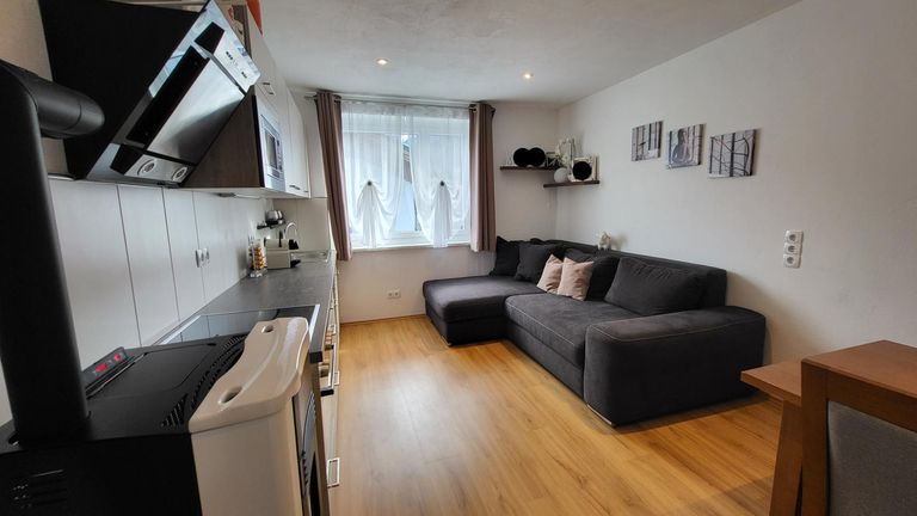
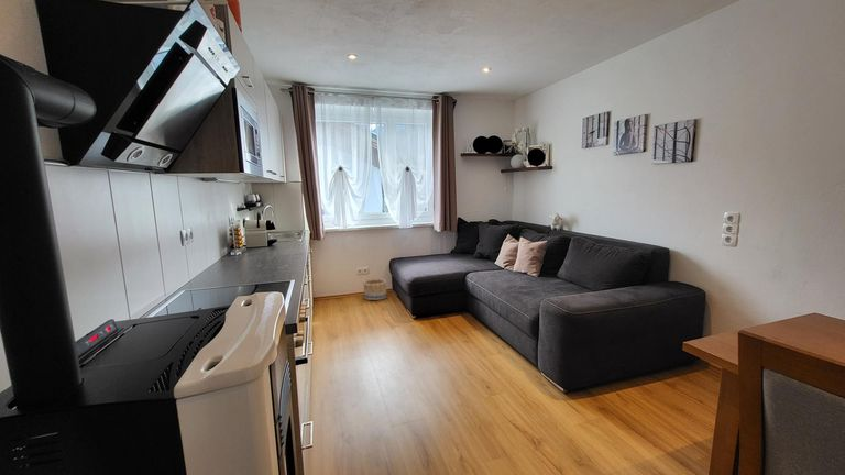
+ basket (375, 289)
